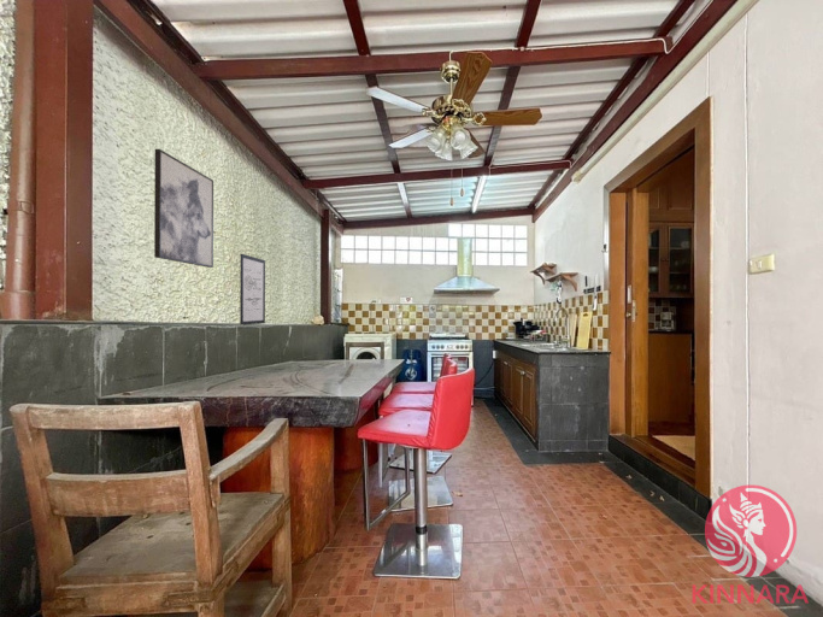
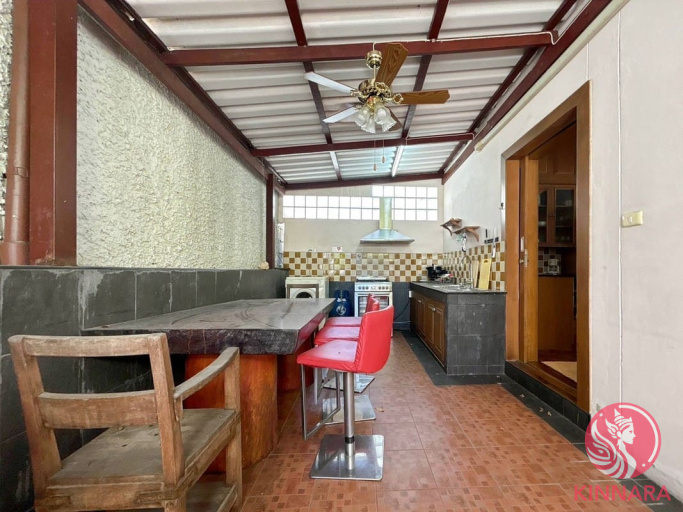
- wall art (187, 215)
- wall art (253, 290)
